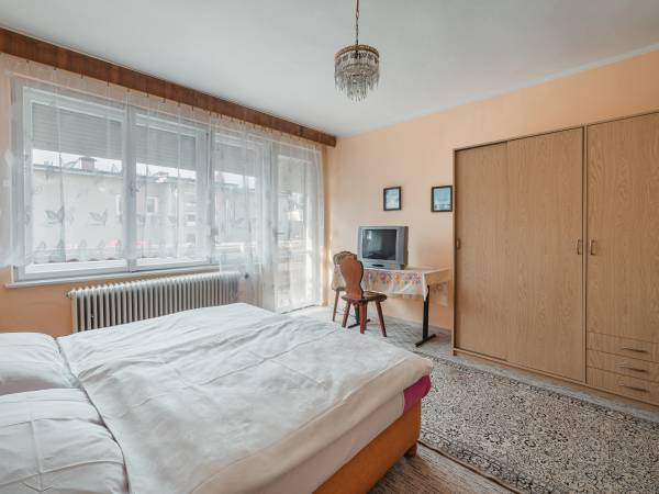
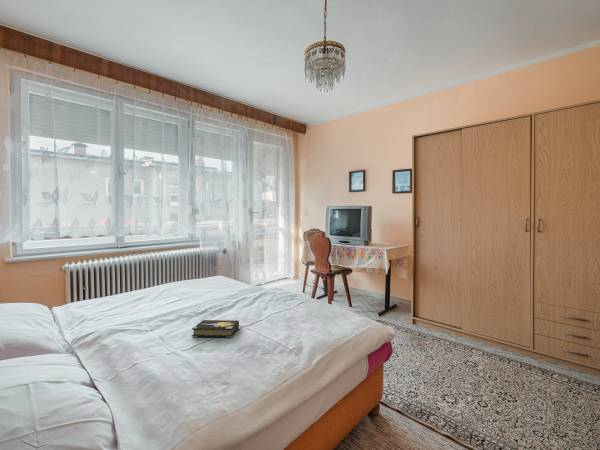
+ hardback book (216, 327)
